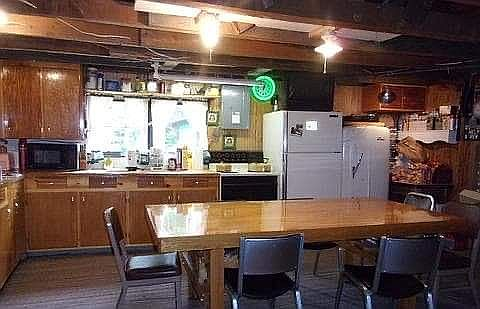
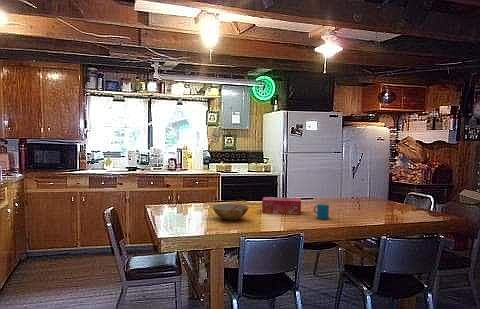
+ tissue box (281, 205)
+ bowl (230, 212)
+ mug (320, 211)
